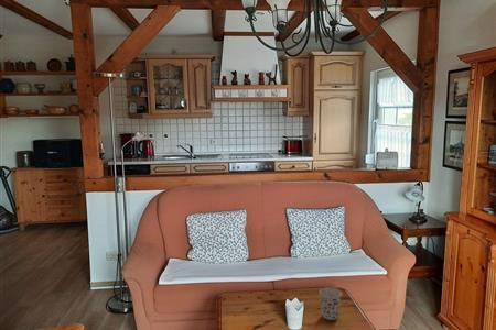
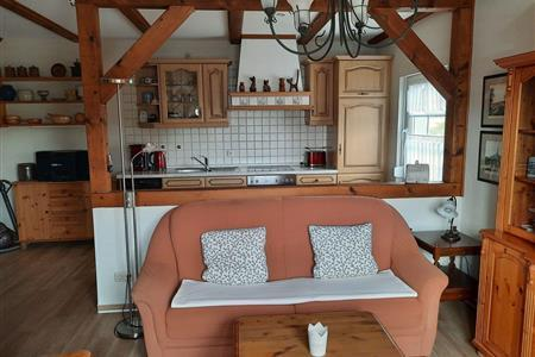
- cup (330, 304)
